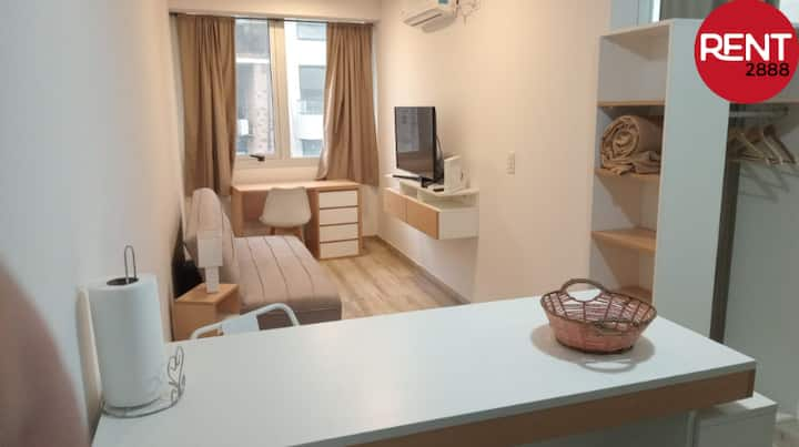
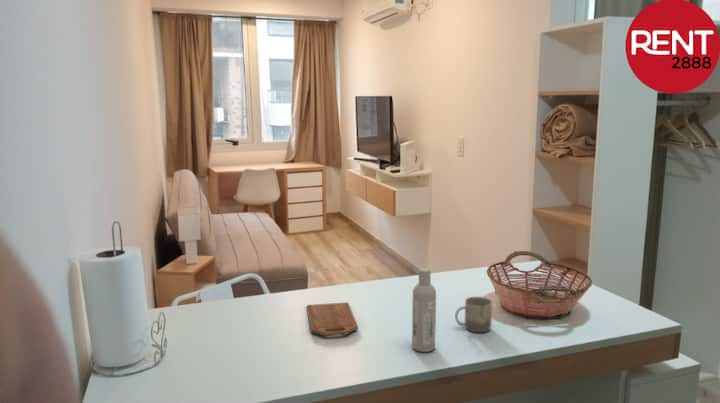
+ bottle (424, 308)
+ cup (472, 314)
+ cutting board (331, 318)
